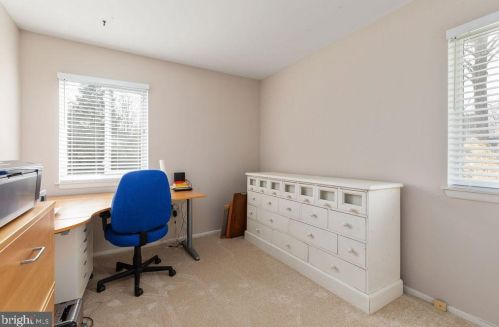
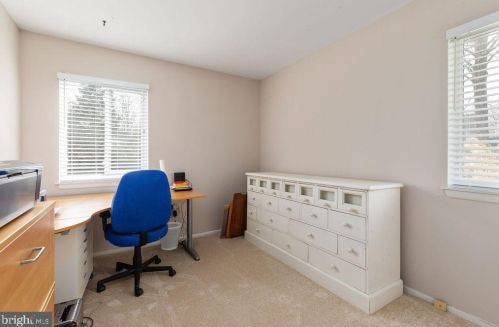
+ wastebasket (169, 236)
